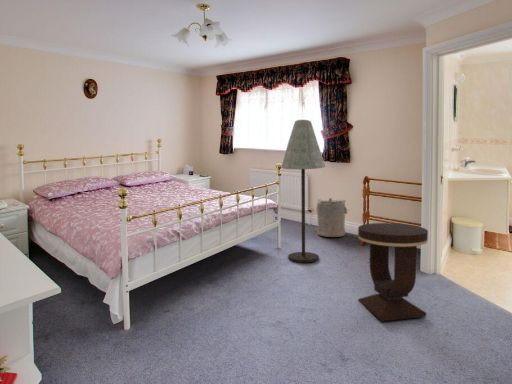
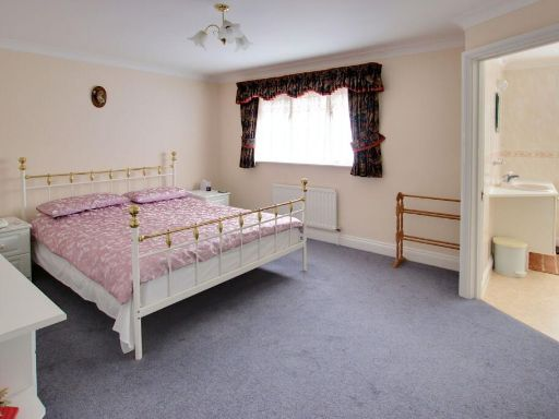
- side table (388, 269)
- floor lamp (303, 190)
- laundry hamper (330, 216)
